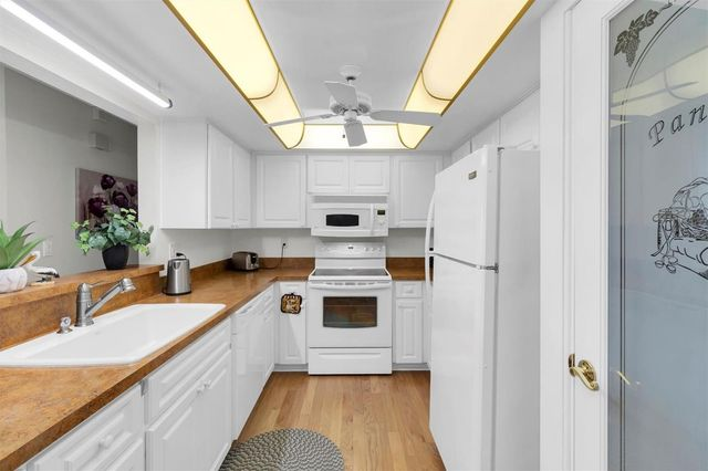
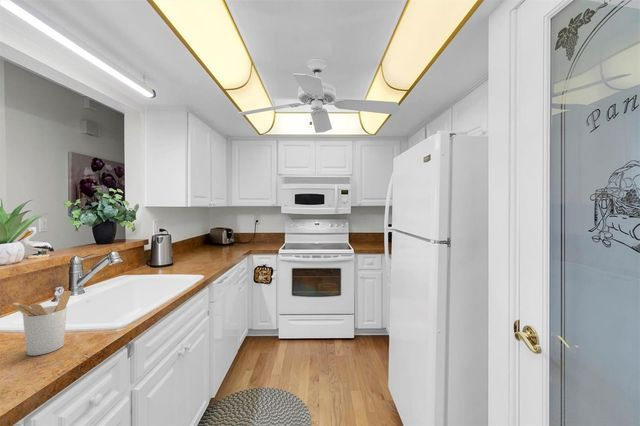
+ utensil holder (40, 323)
